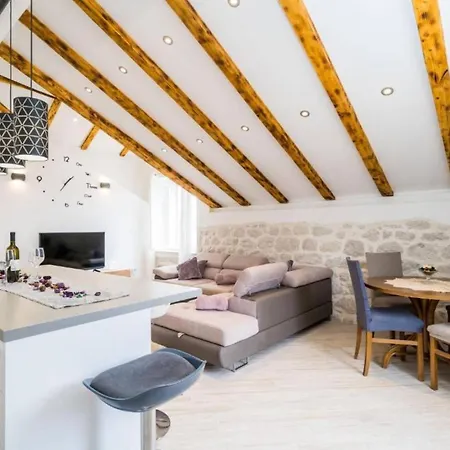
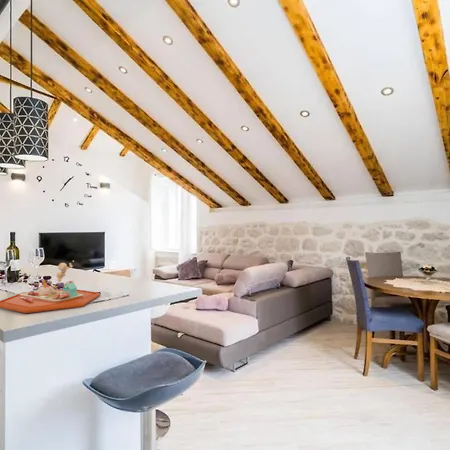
+ food tray (46, 283)
